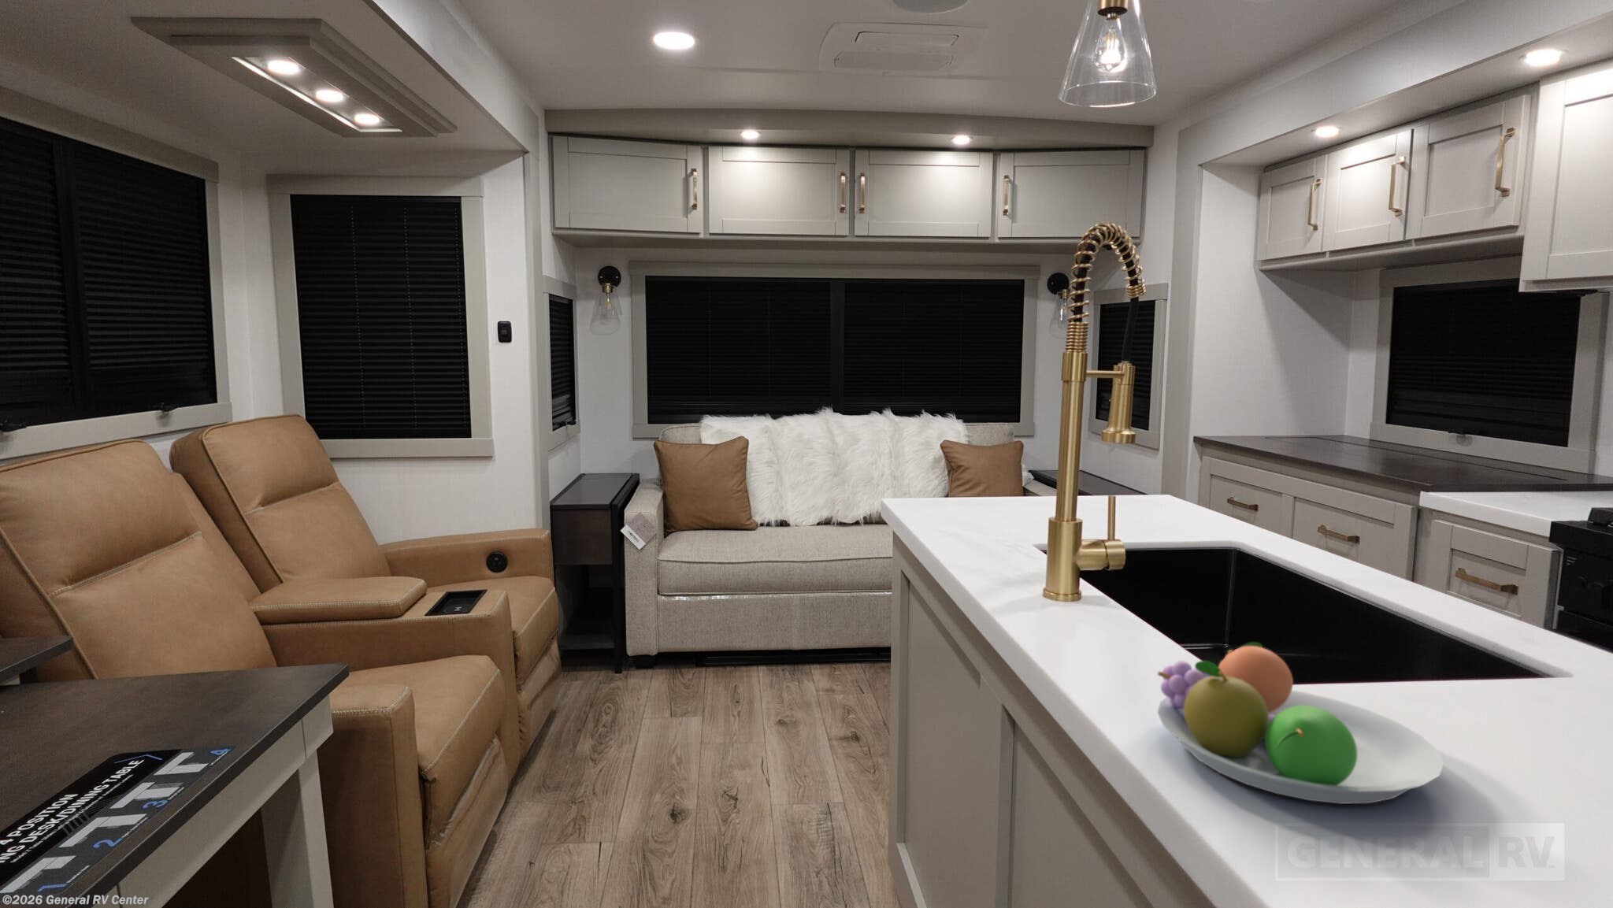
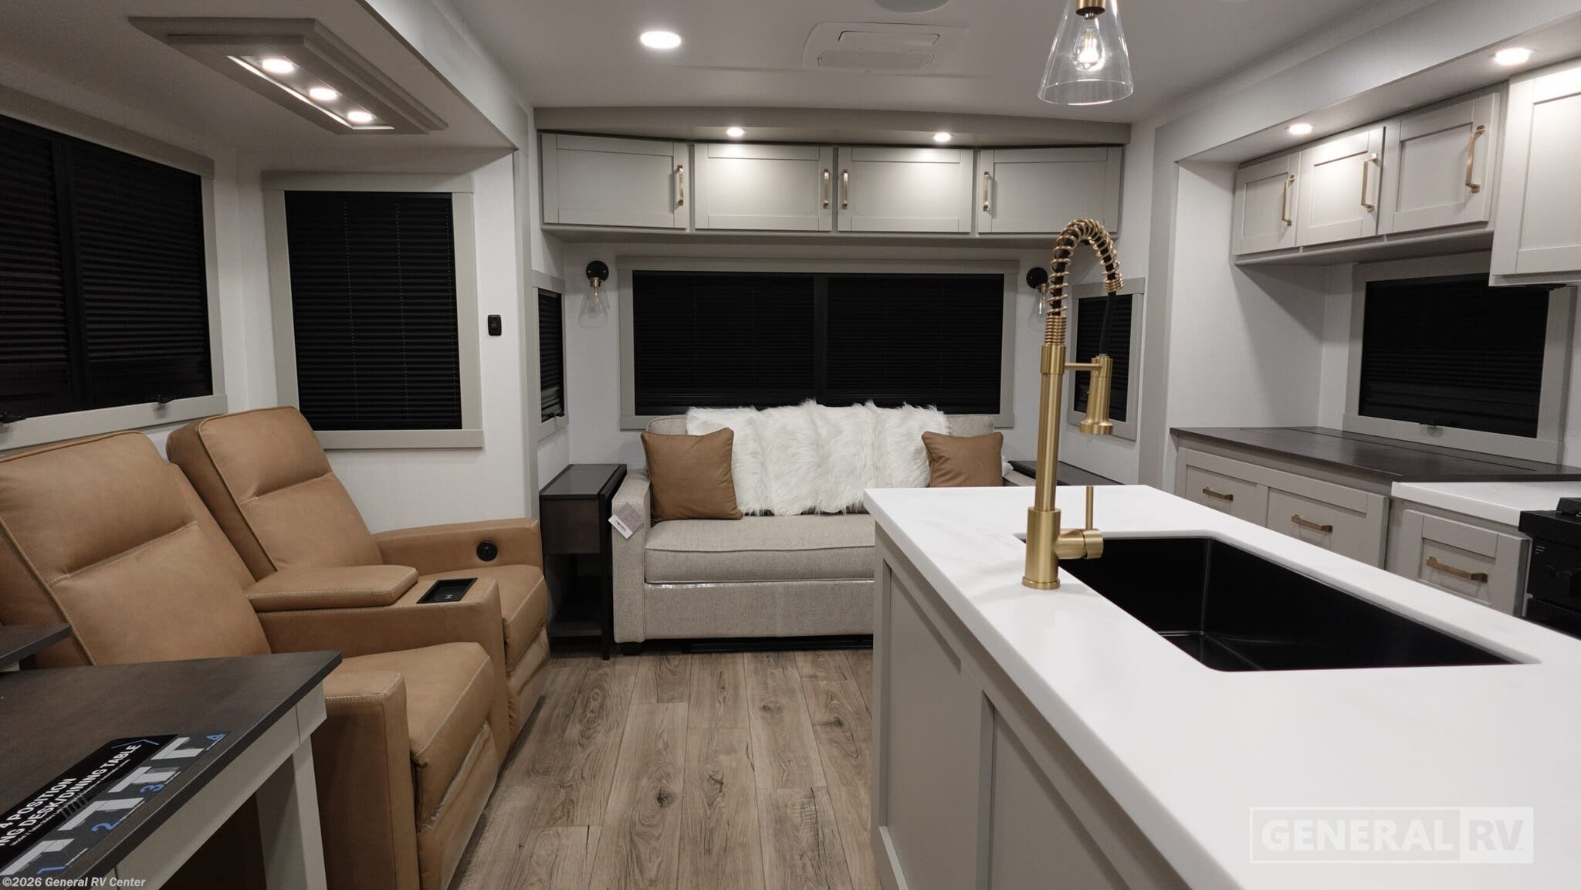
- fruit bowl (1287, 710)
